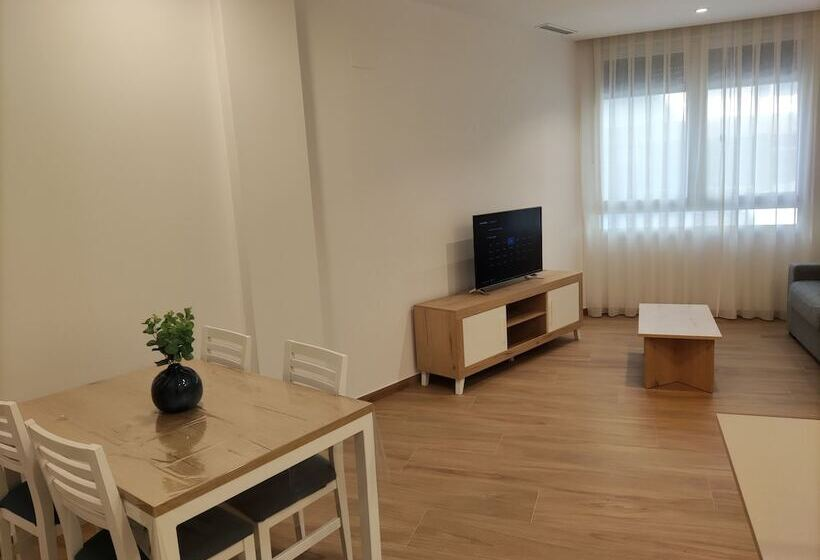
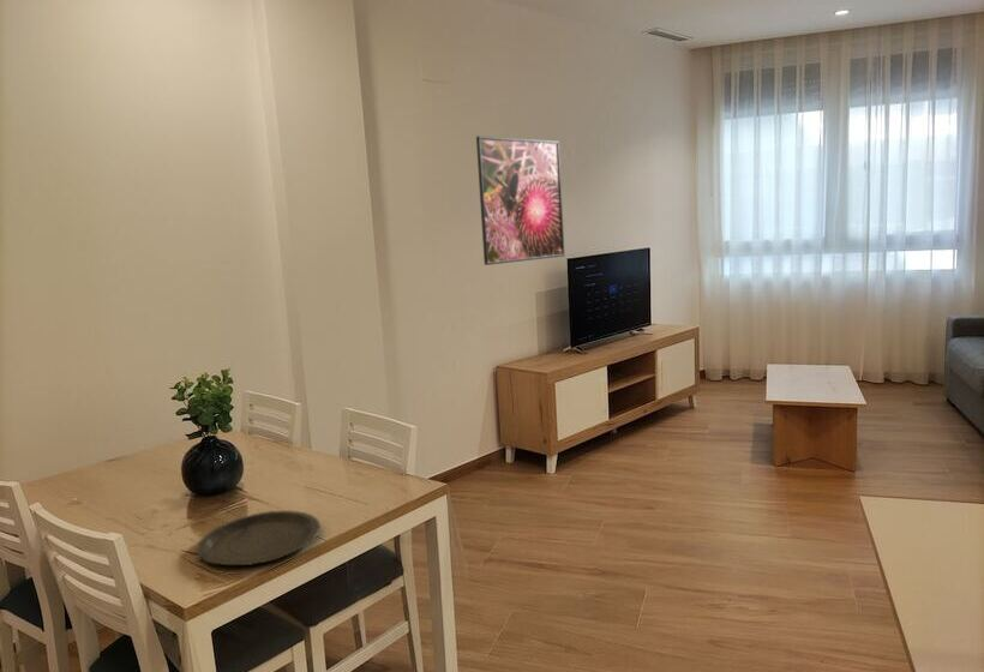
+ plate (259, 538)
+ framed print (523, 199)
